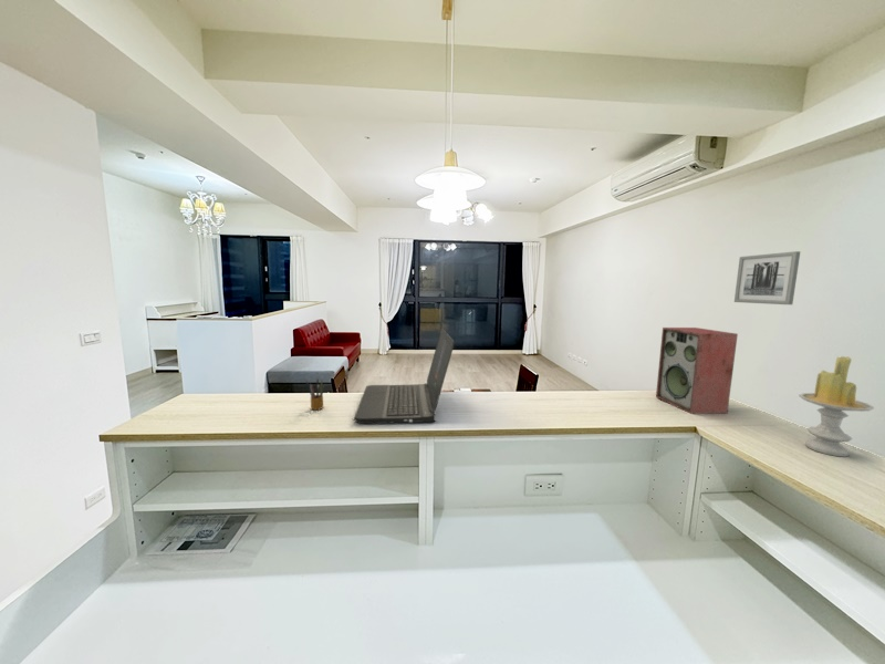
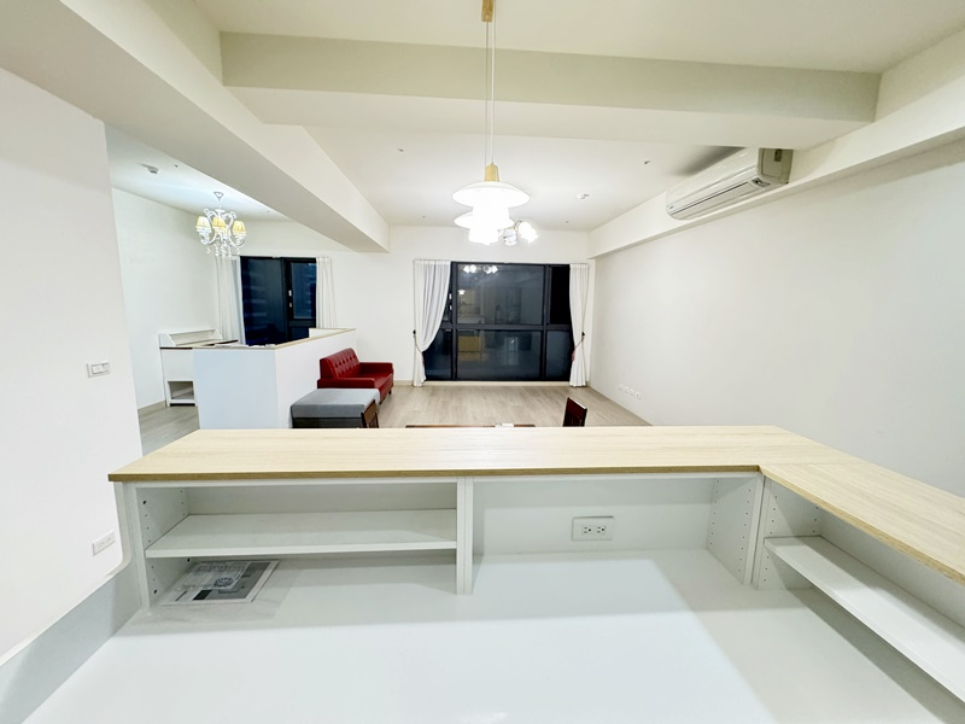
- laptop computer (404, 385)
- candle (833, 404)
- speaker (694, 367)
- pencil box (316, 393)
- wall art (763, 279)
